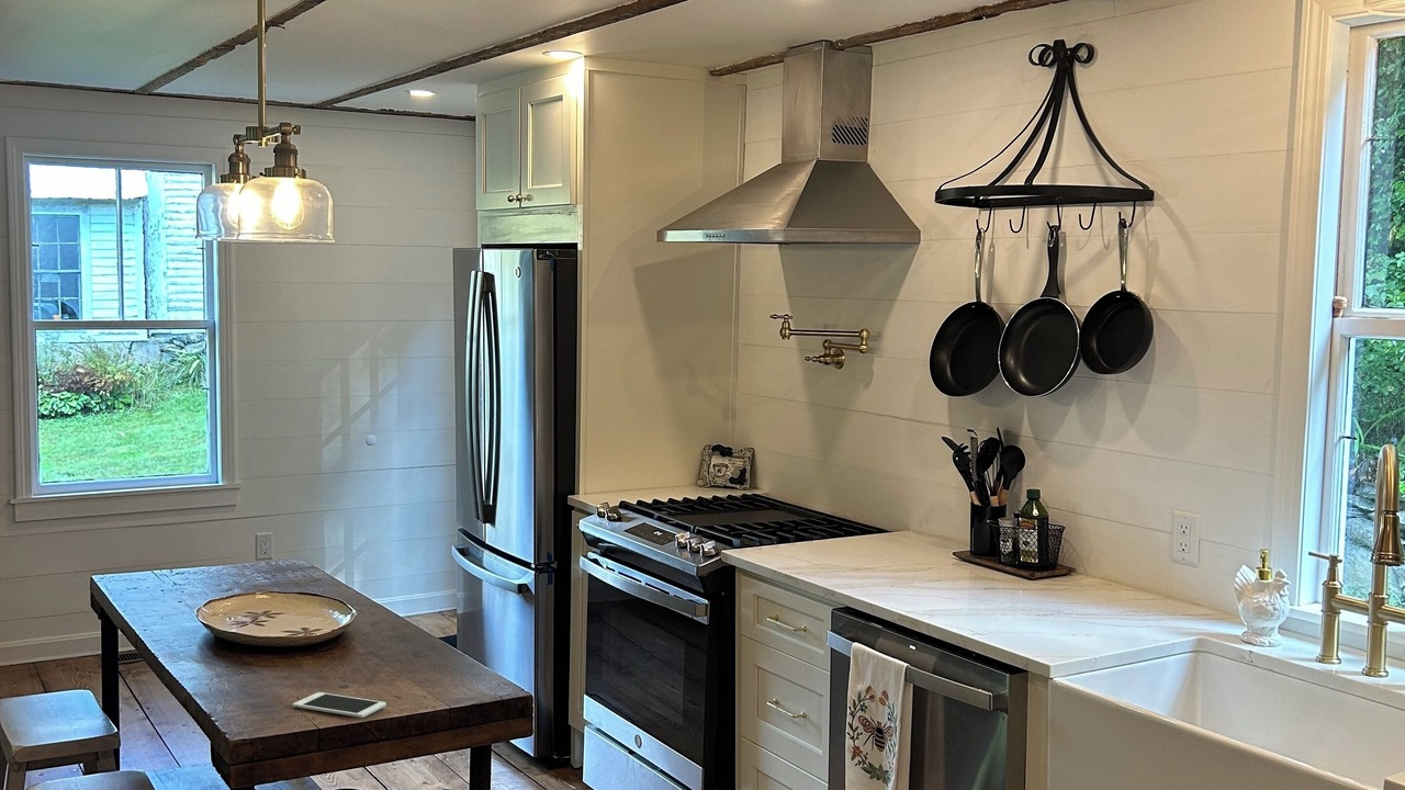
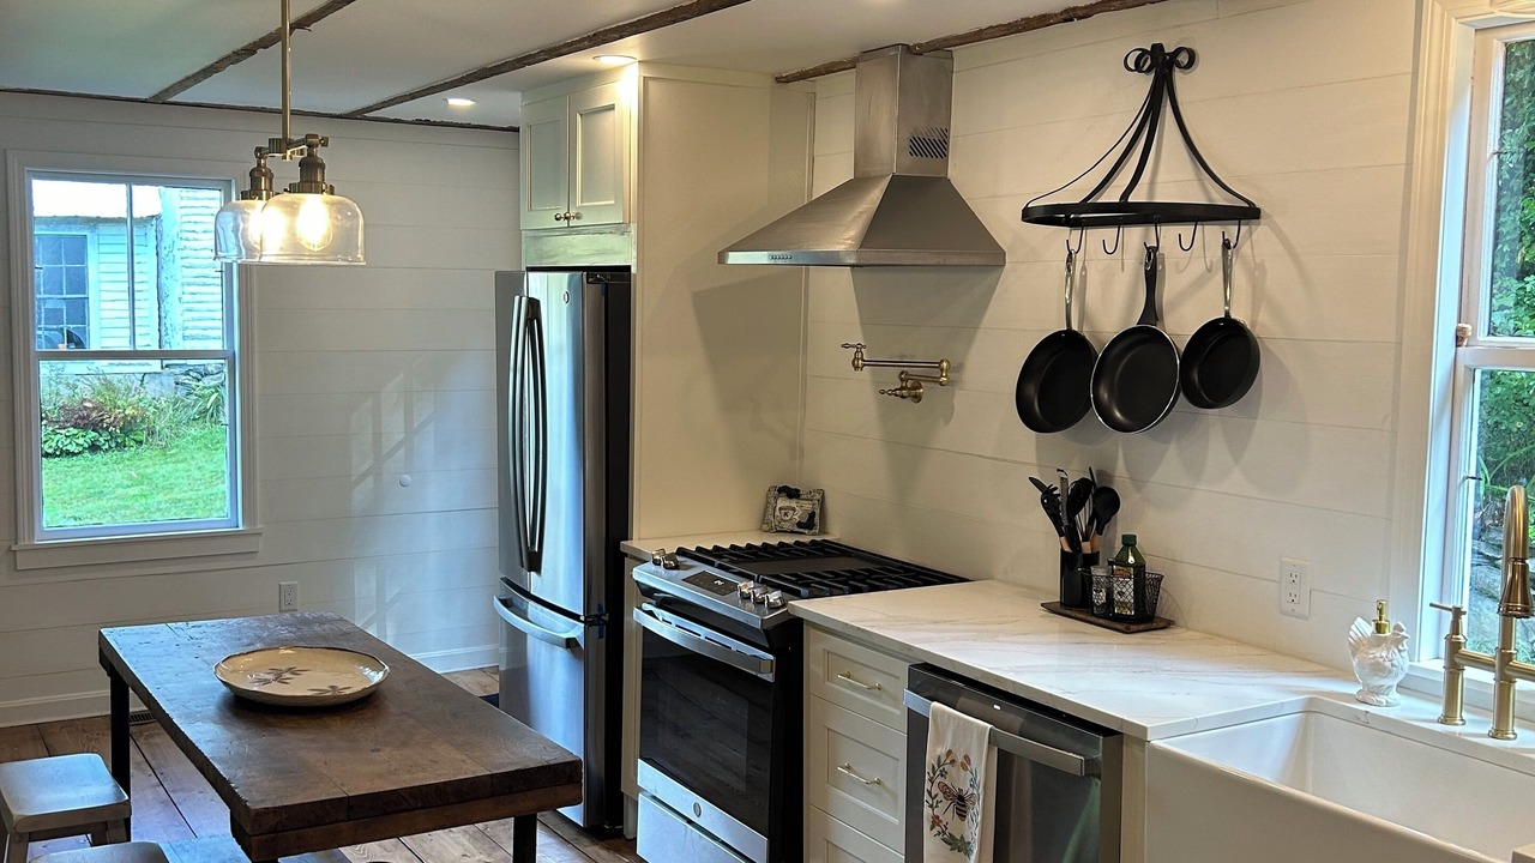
- cell phone (339, 704)
